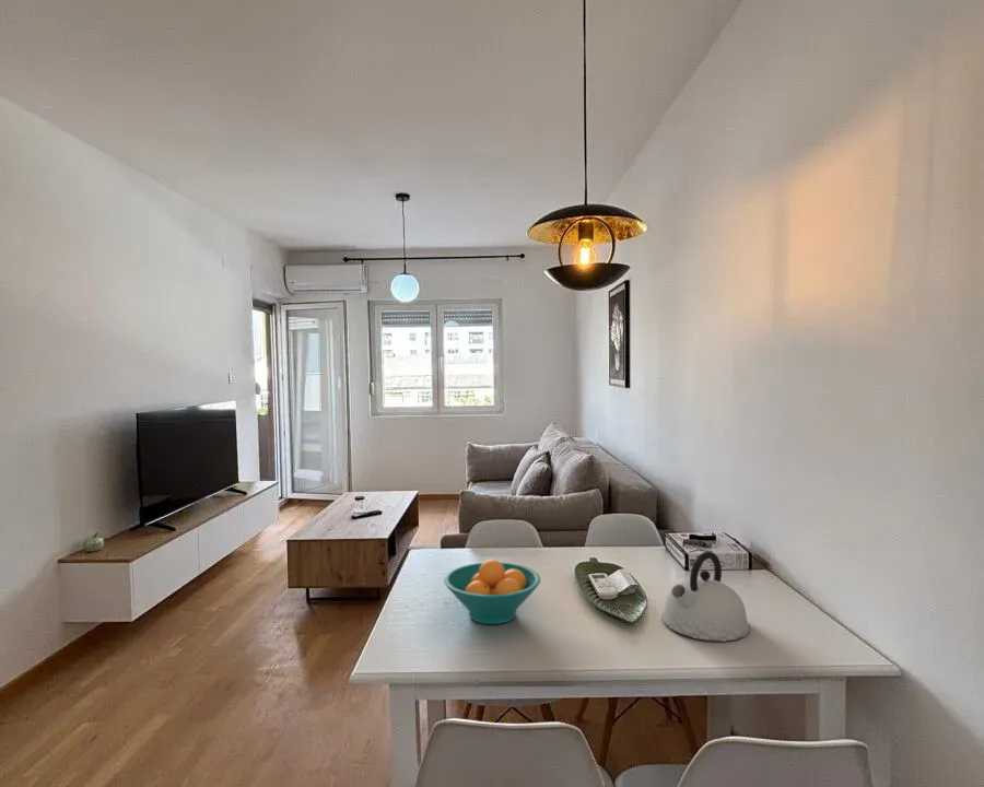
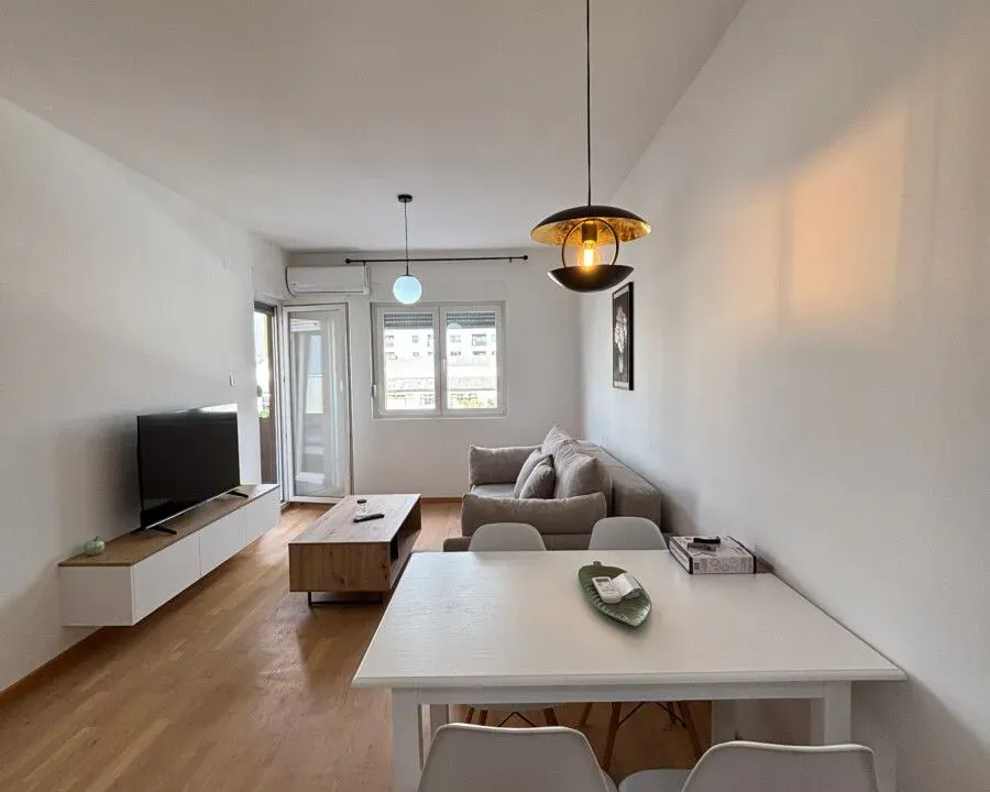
- kettle (702, 588)
- fruit bowl (492, 587)
